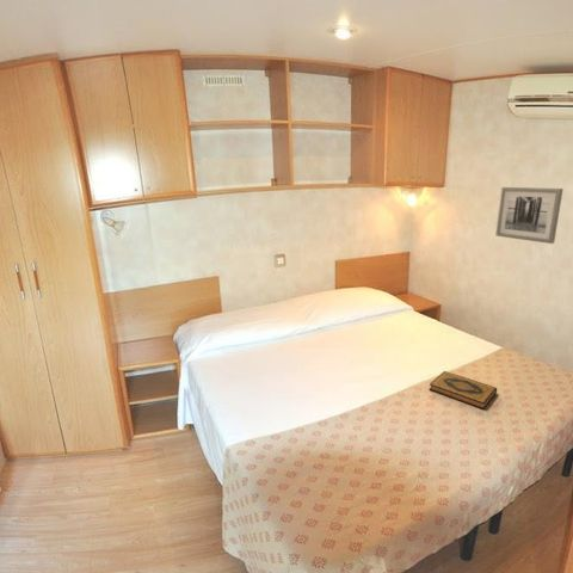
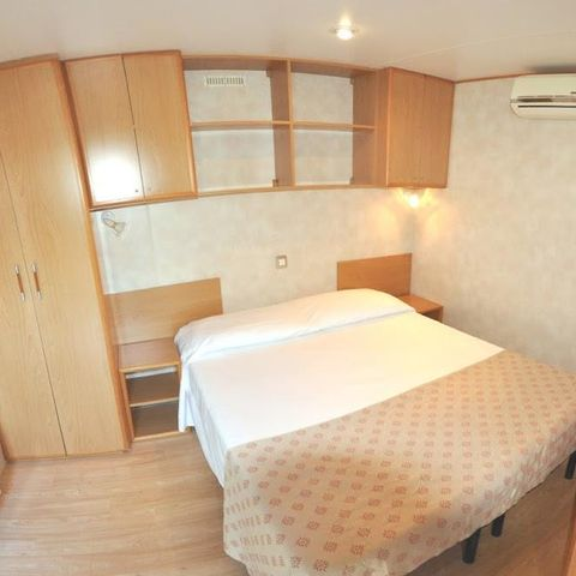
- wall art (526, 214)
- hardback book (462, 388)
